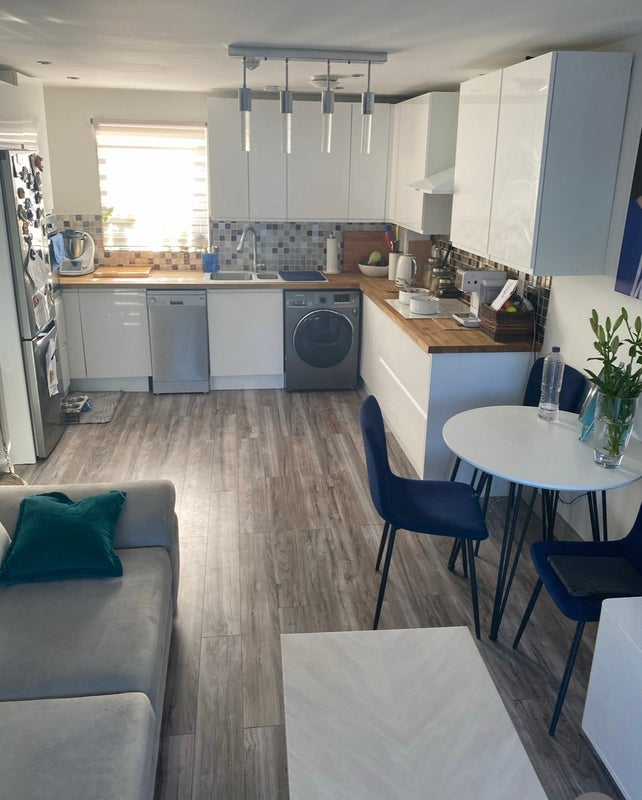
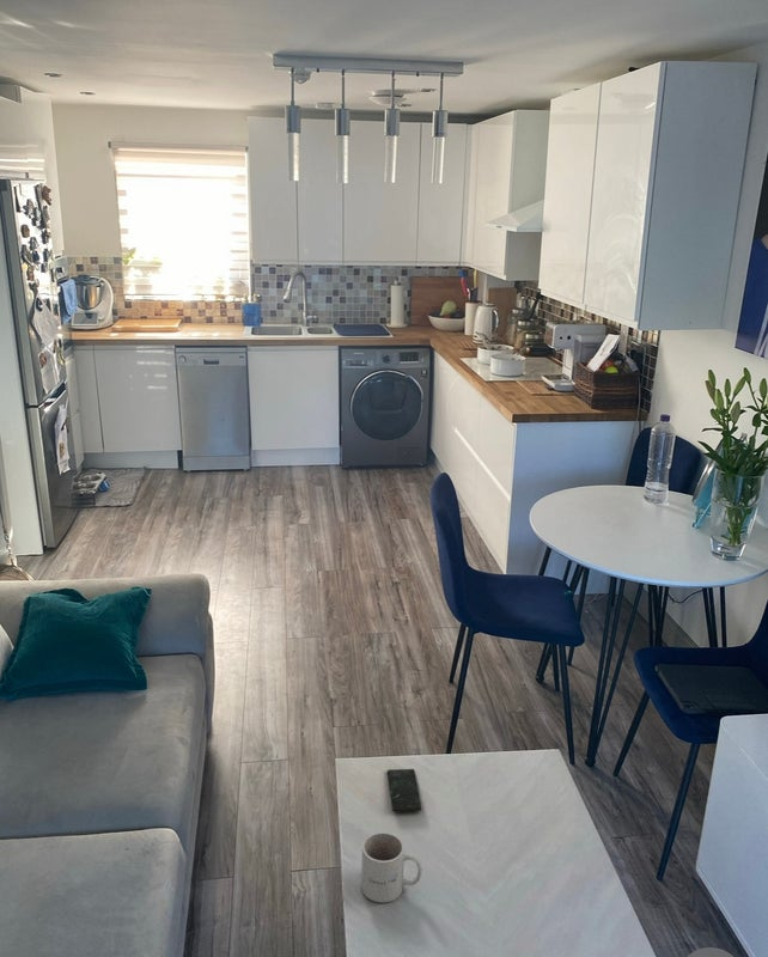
+ smartphone (403, 790)
+ mug (391, 868)
